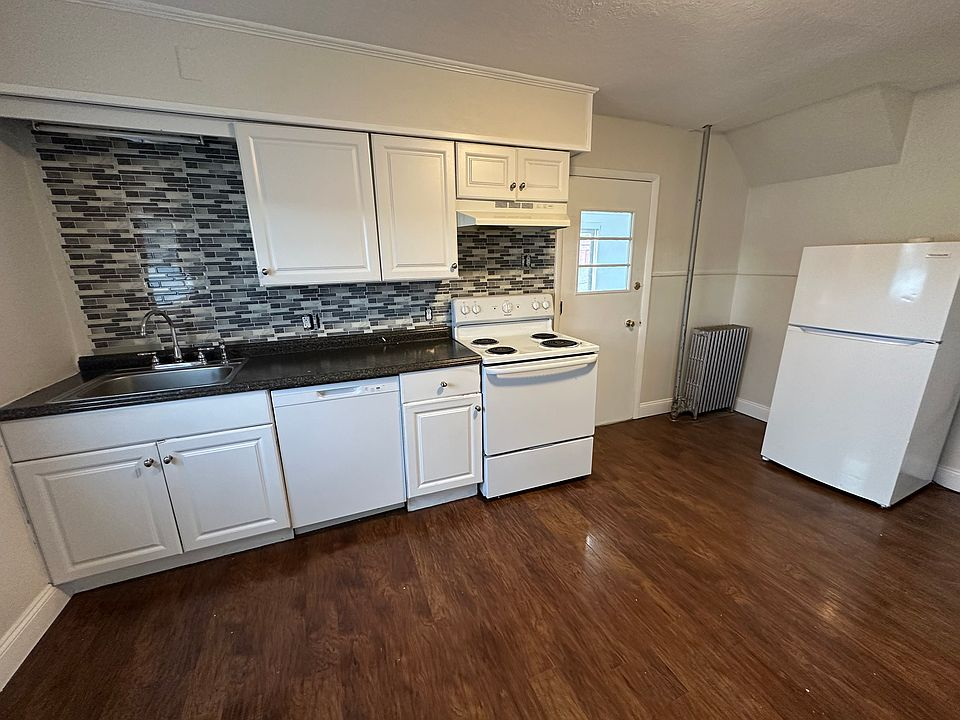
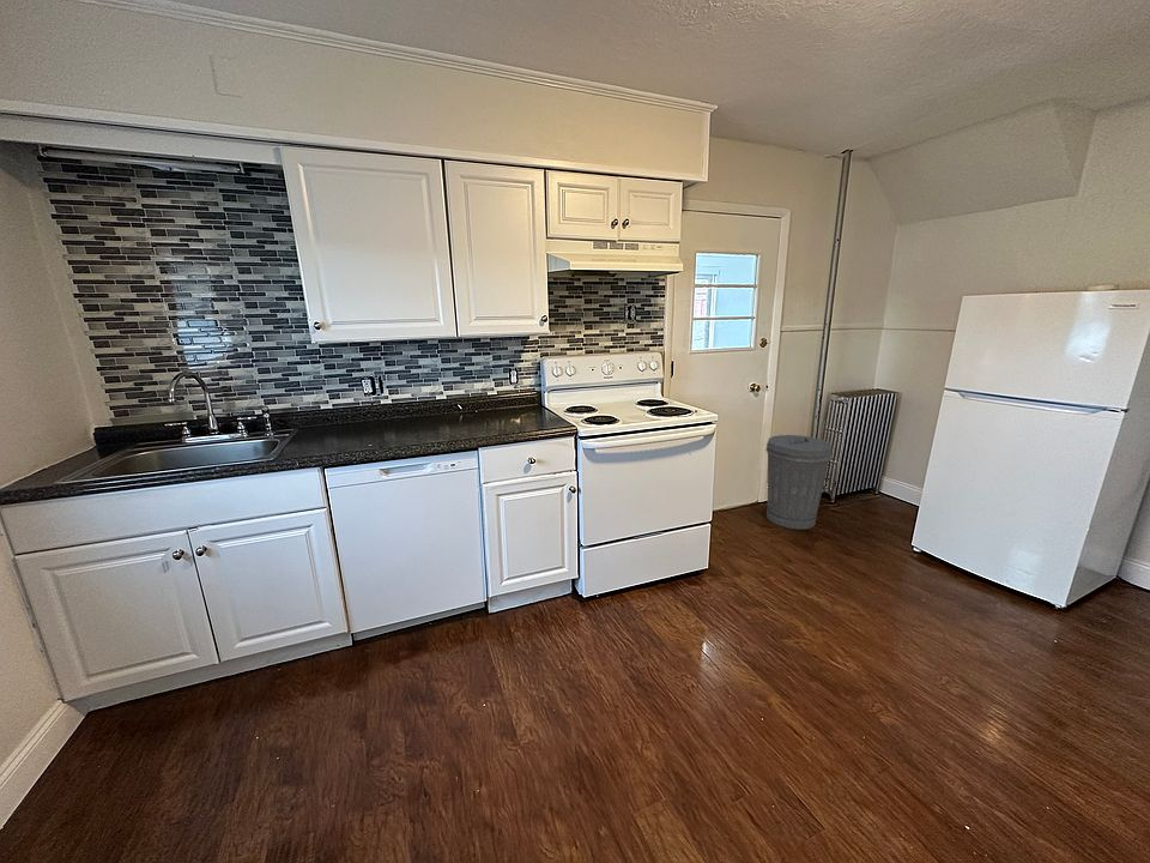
+ trash can (794, 479)
